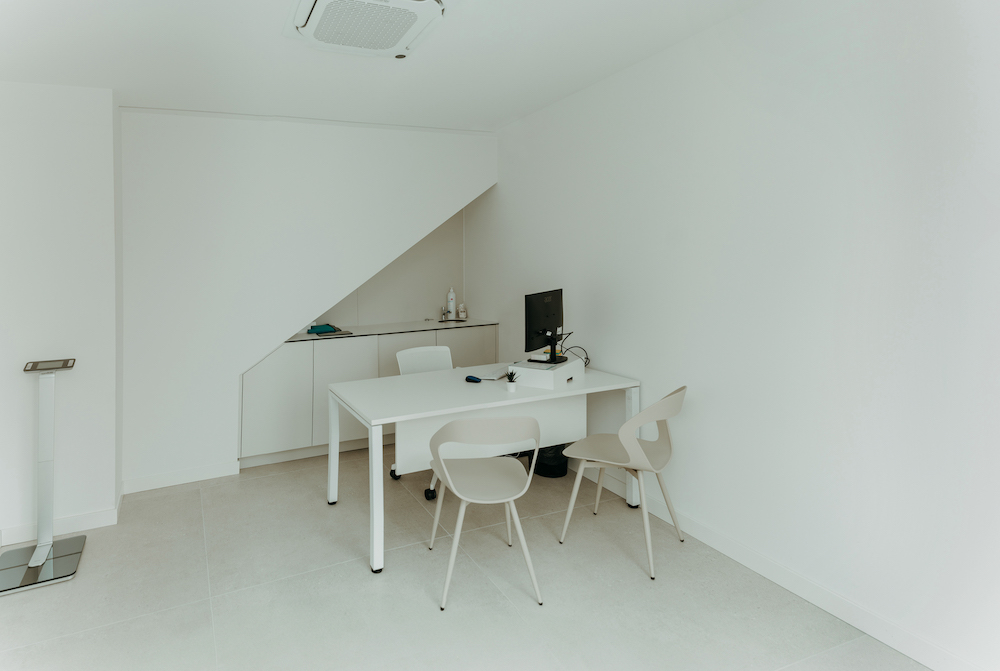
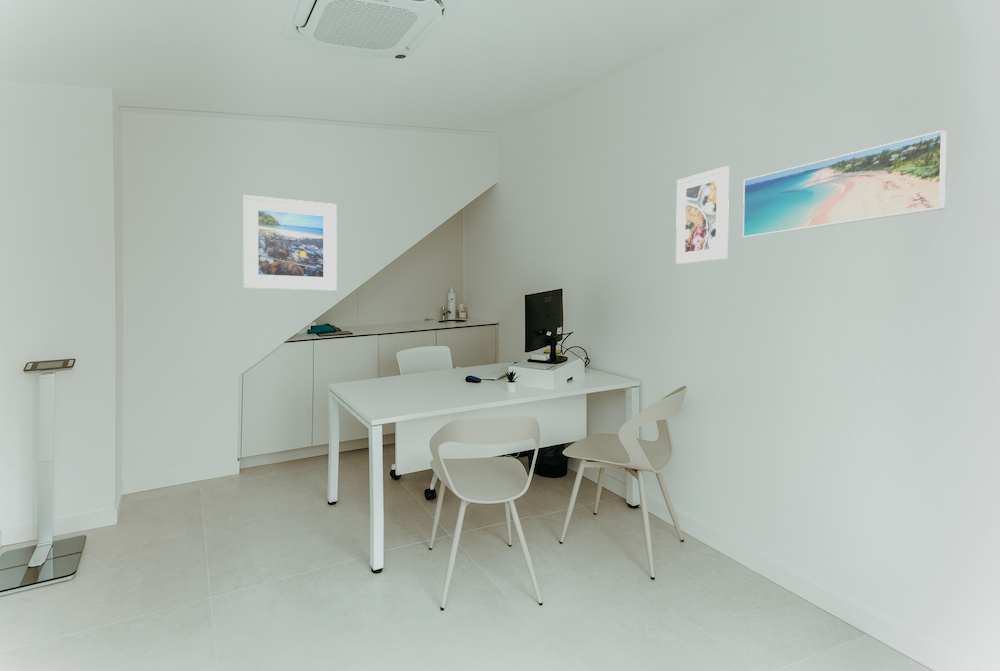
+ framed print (291, 244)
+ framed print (701, 217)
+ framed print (829, 192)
